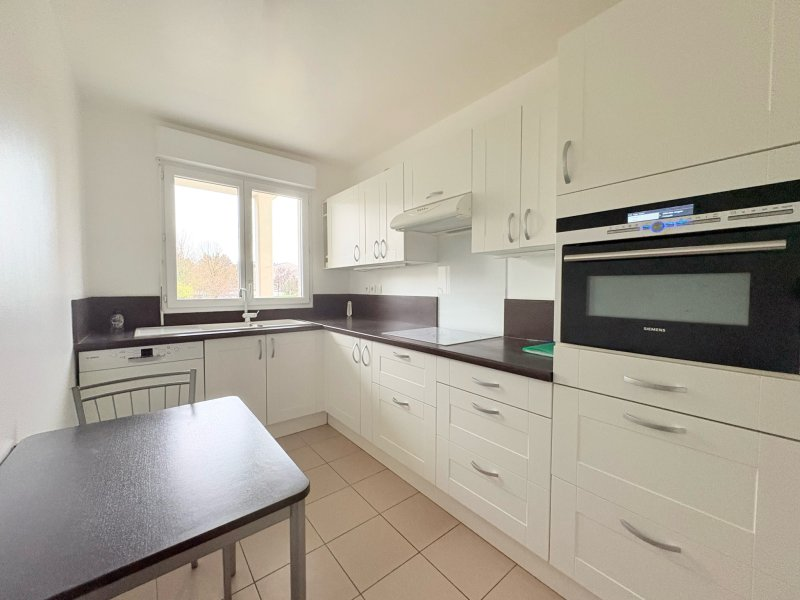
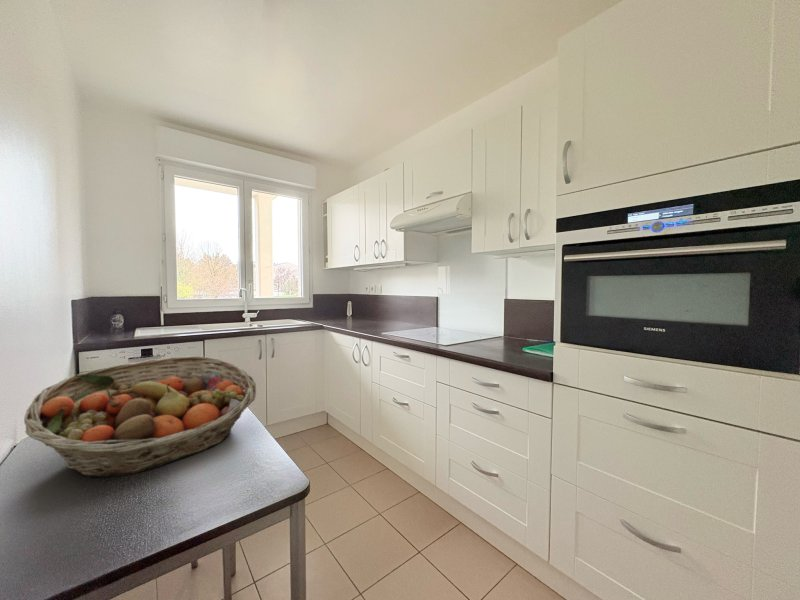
+ fruit basket (160, 406)
